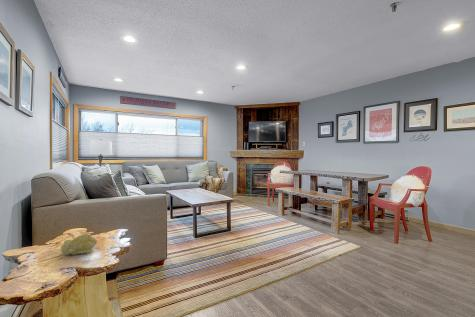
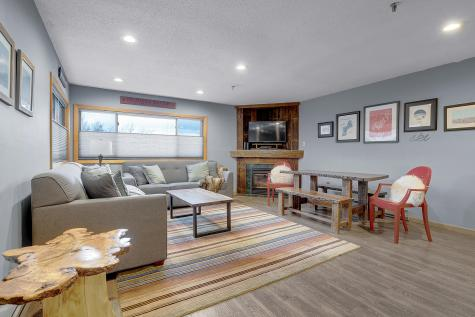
- decorative stone (79, 243)
